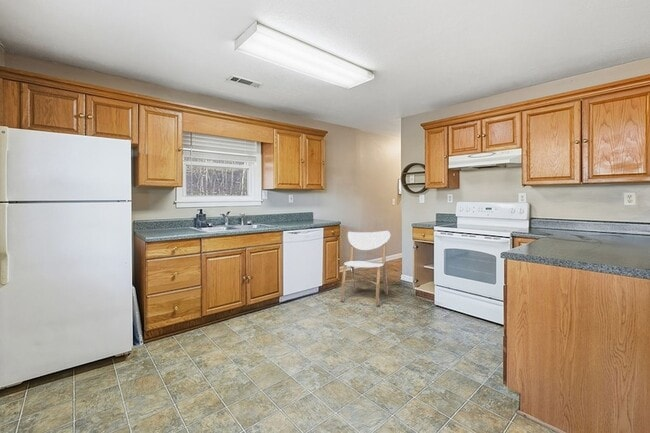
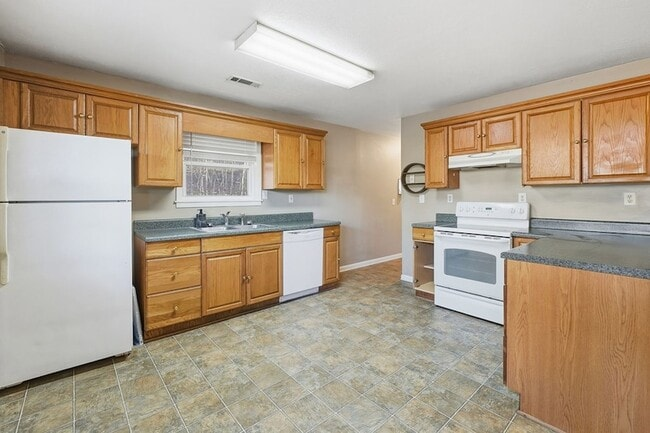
- dining chair (365, 264)
